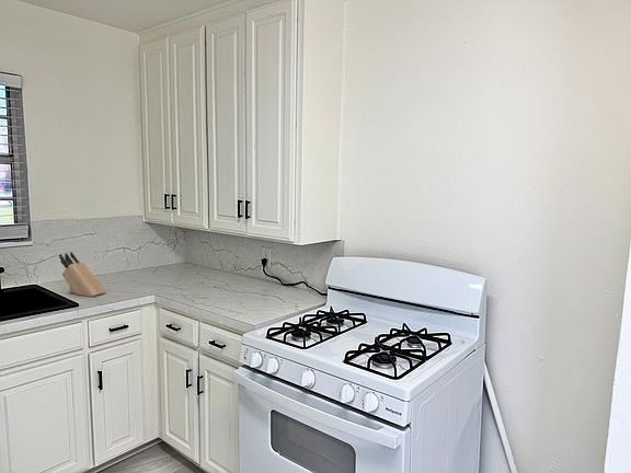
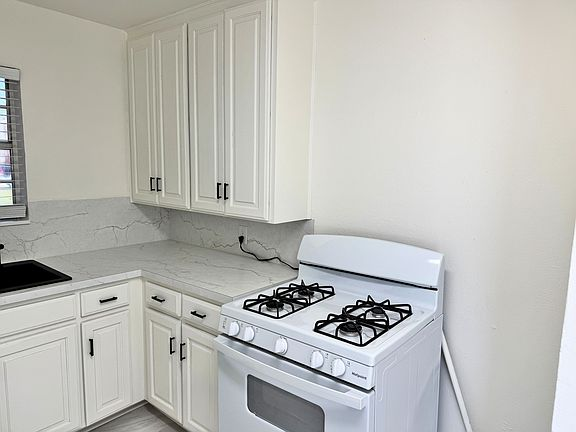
- knife block (80, 273)
